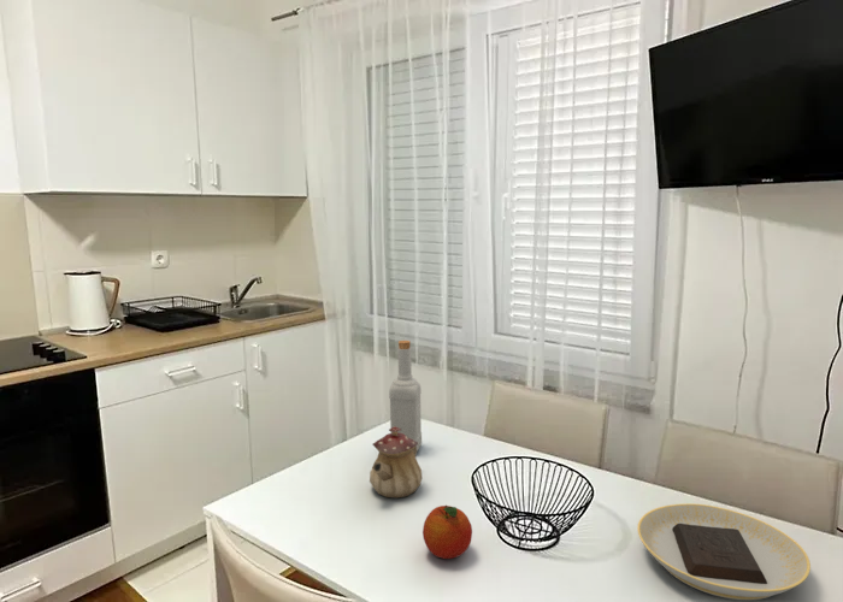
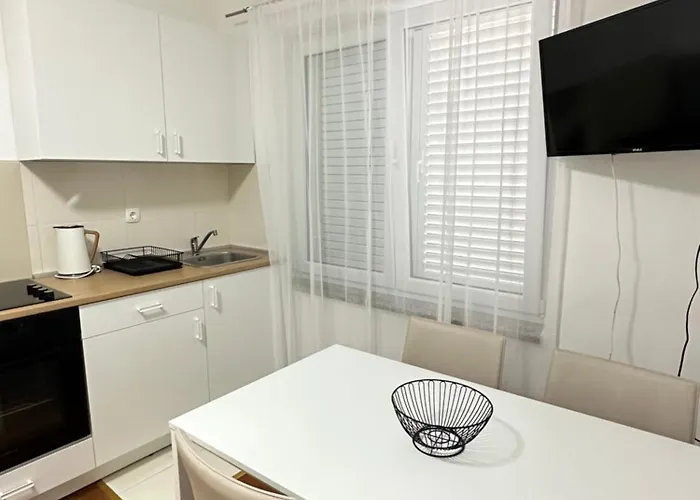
- fruit (447, 527)
- bottle (405, 396)
- plate (718, 551)
- teapot (396, 455)
